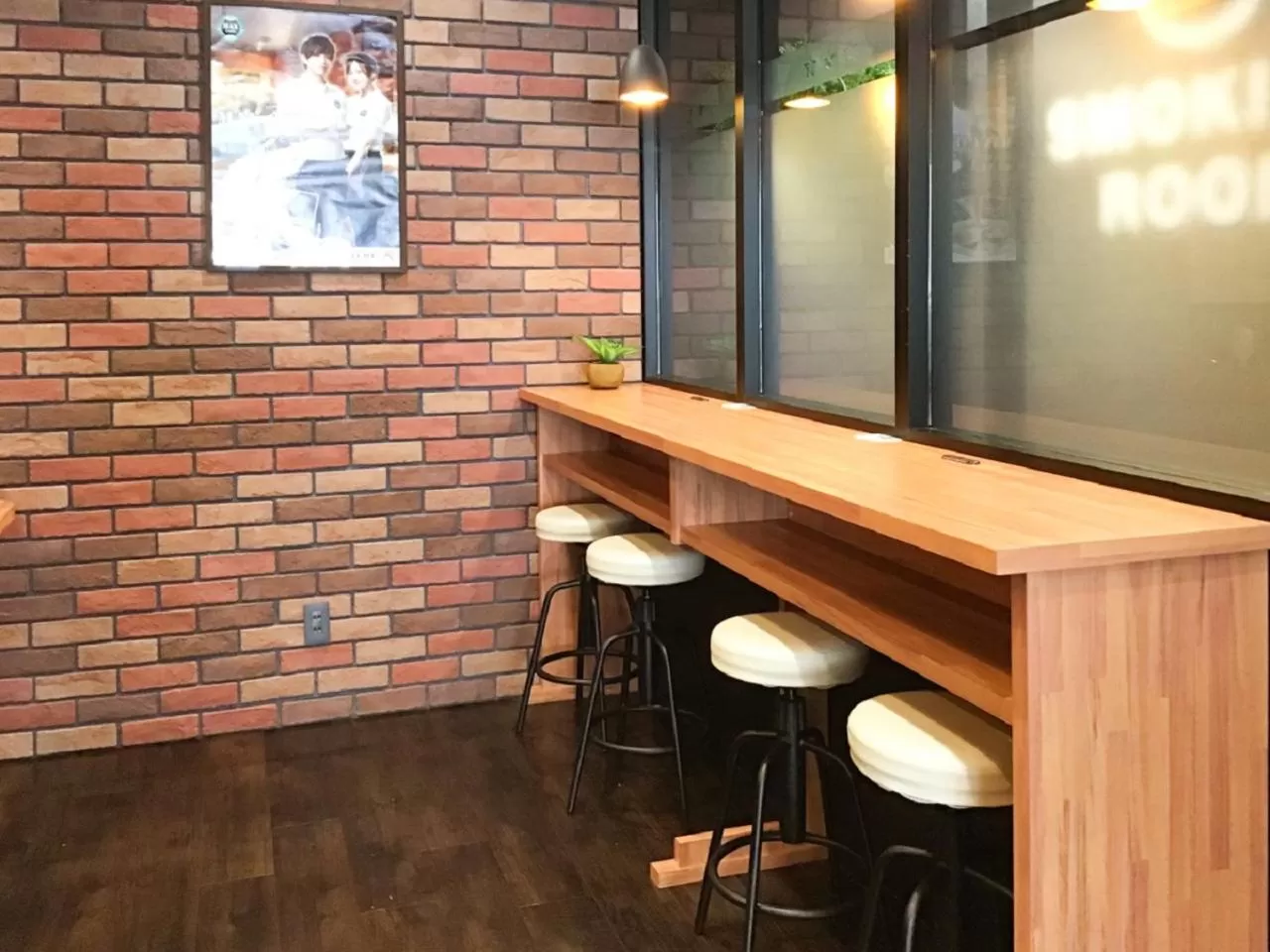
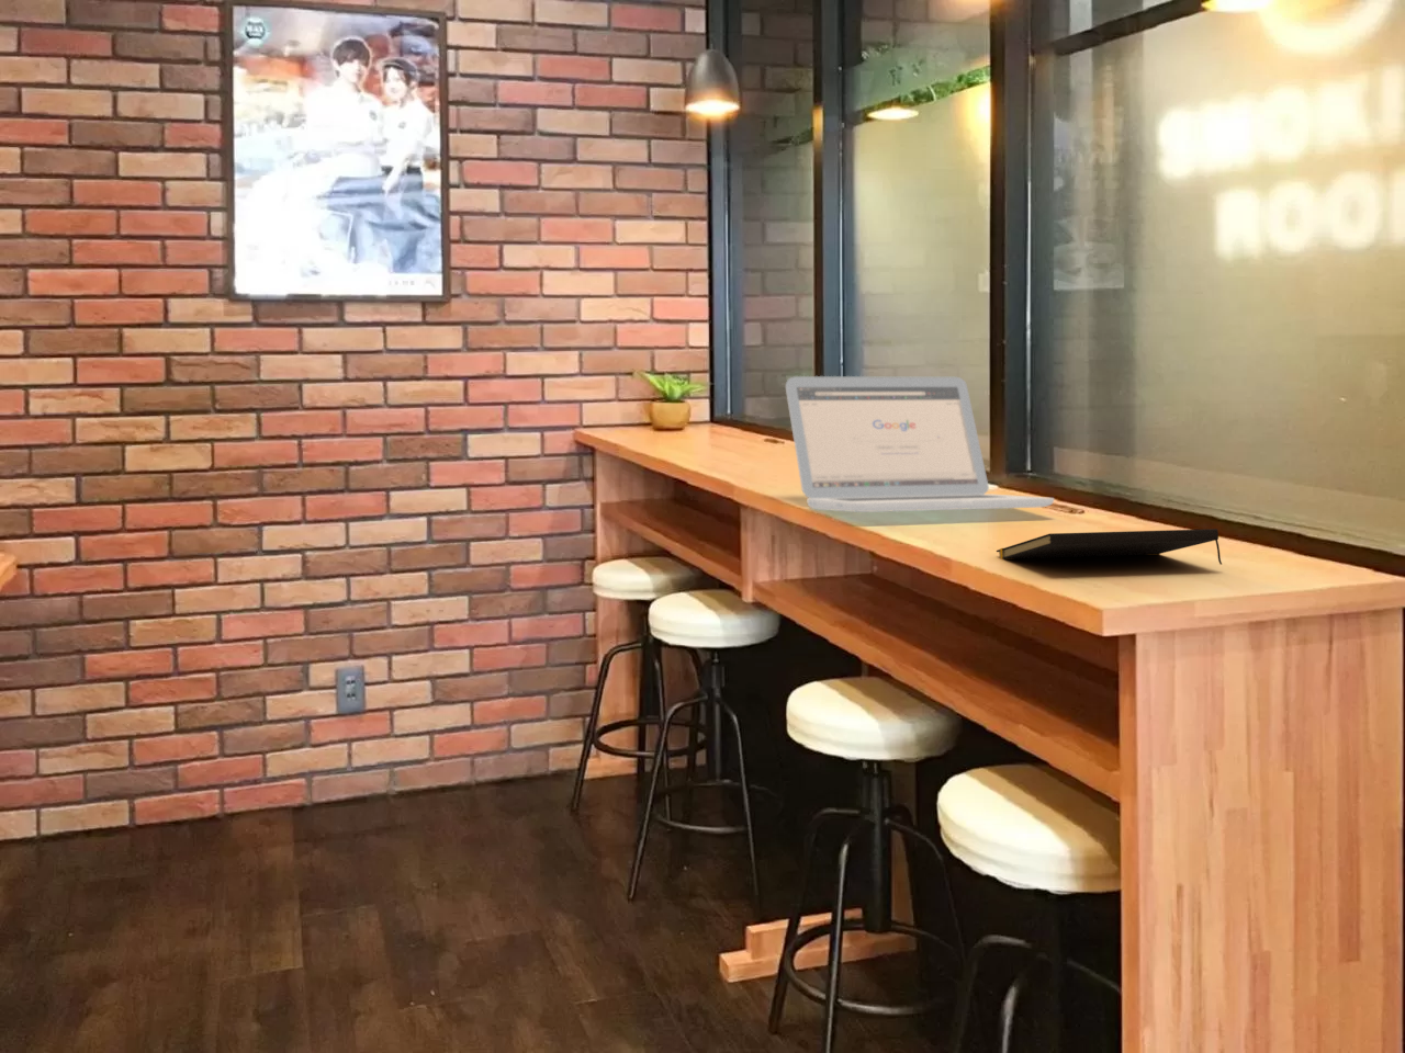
+ laptop (914, 440)
+ notepad (1103, 545)
